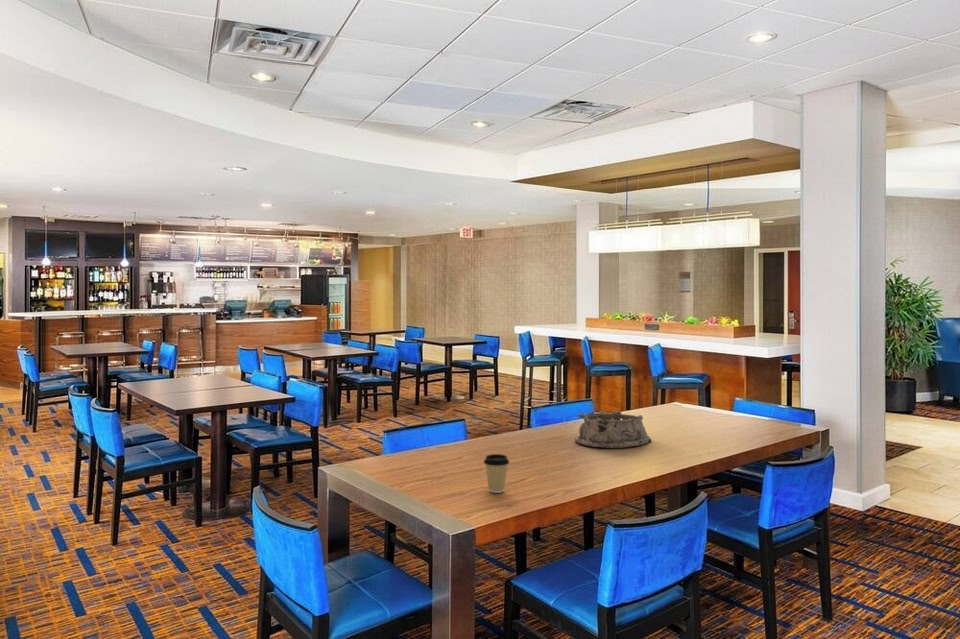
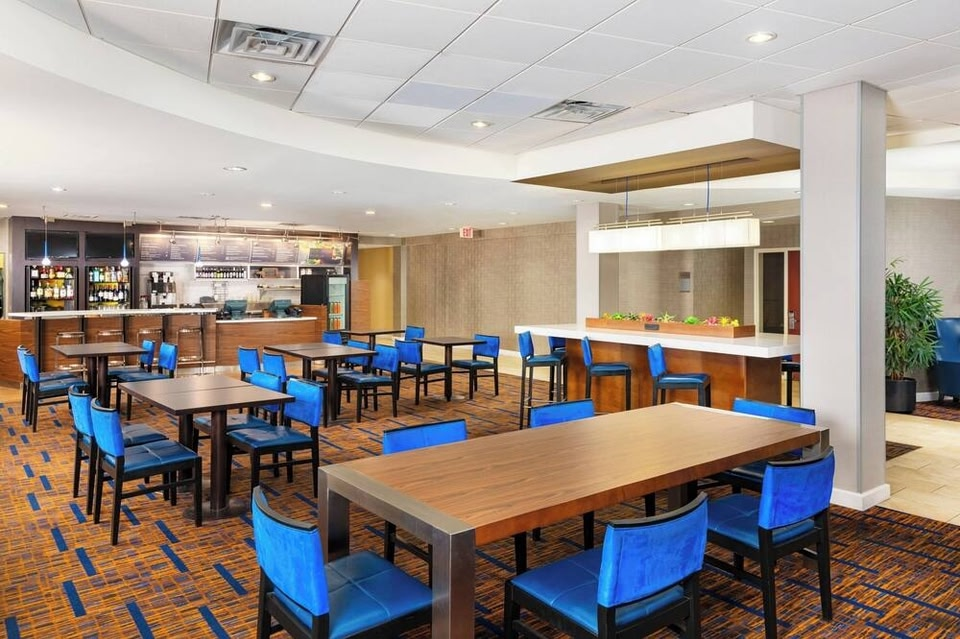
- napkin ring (611, 427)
- coffee cup (496, 473)
